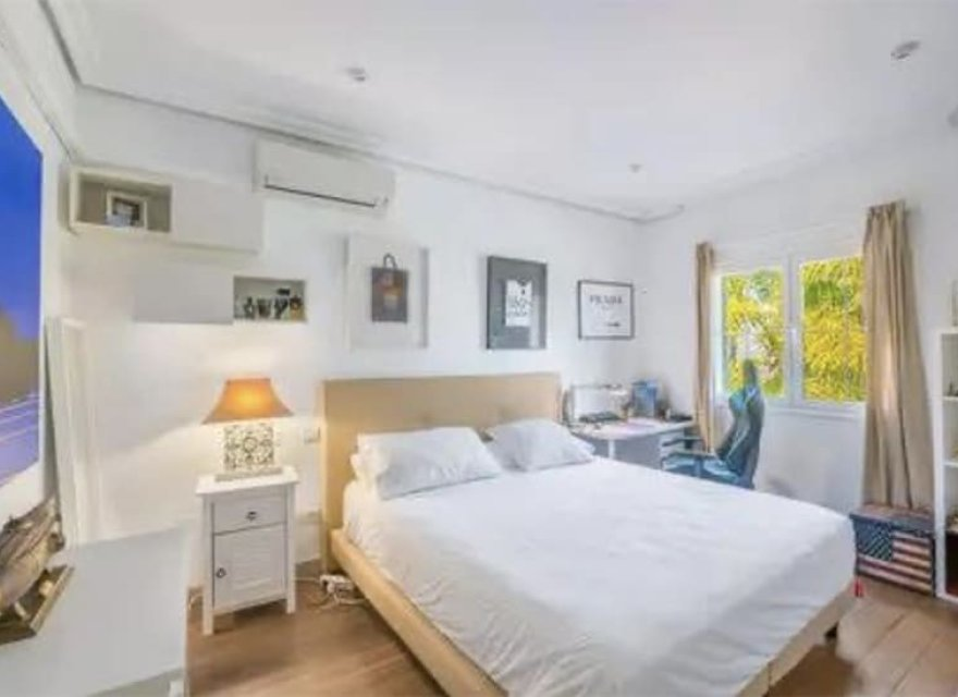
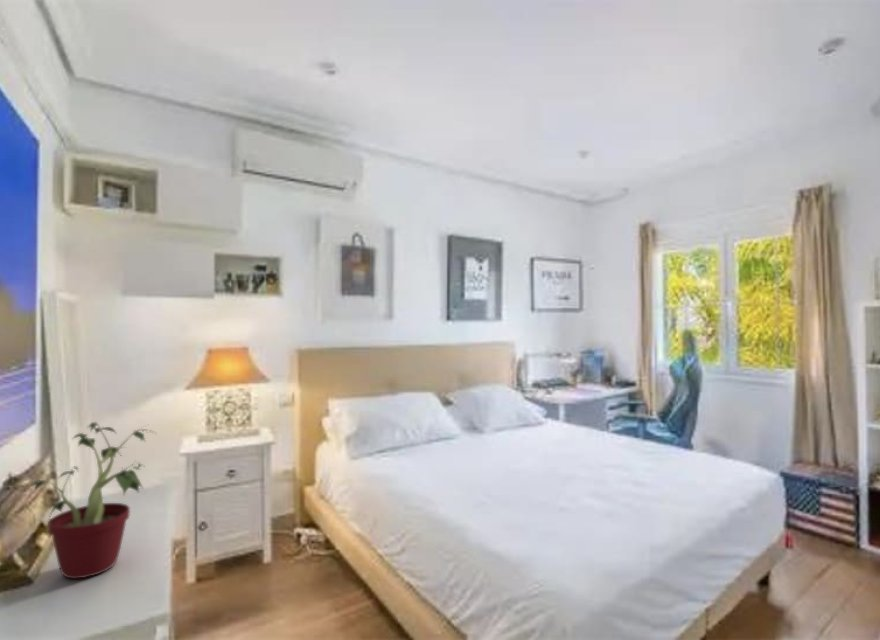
+ potted plant (98, 488)
